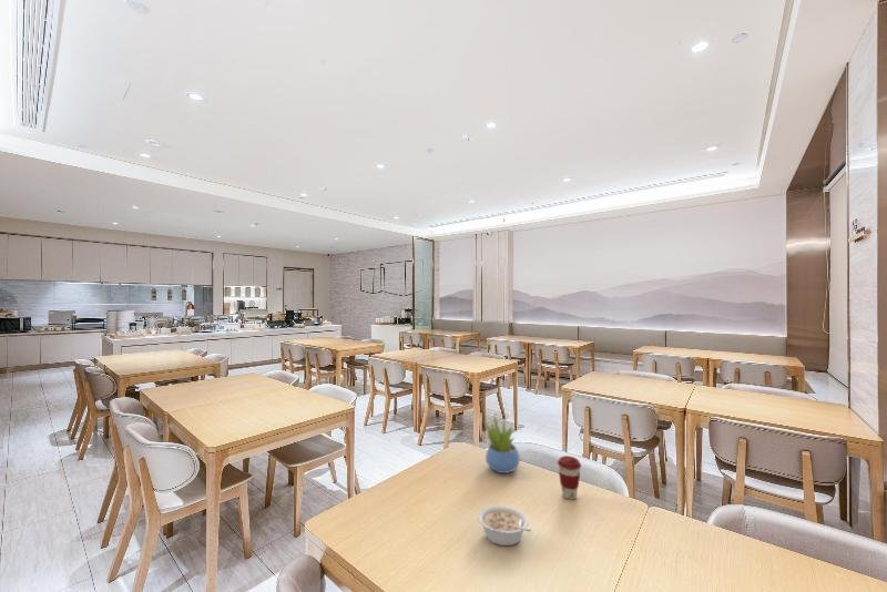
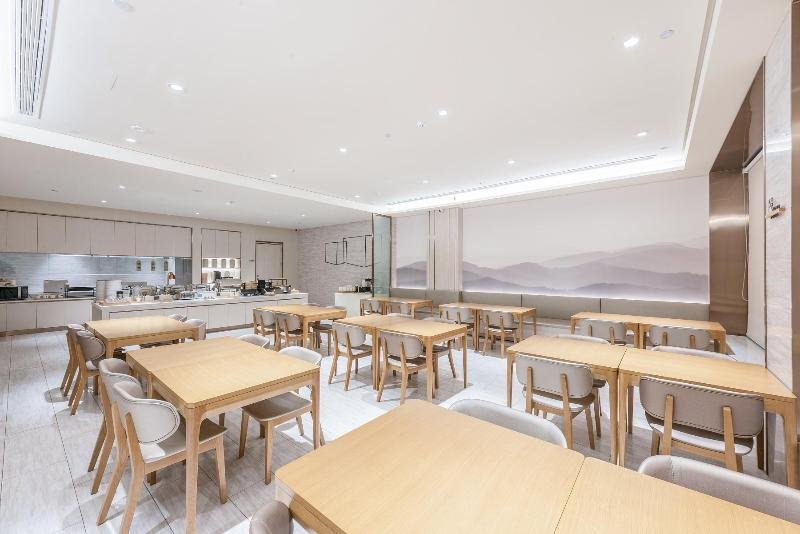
- legume (504, 525)
- coffee cup (569, 477)
- succulent plant (501, 442)
